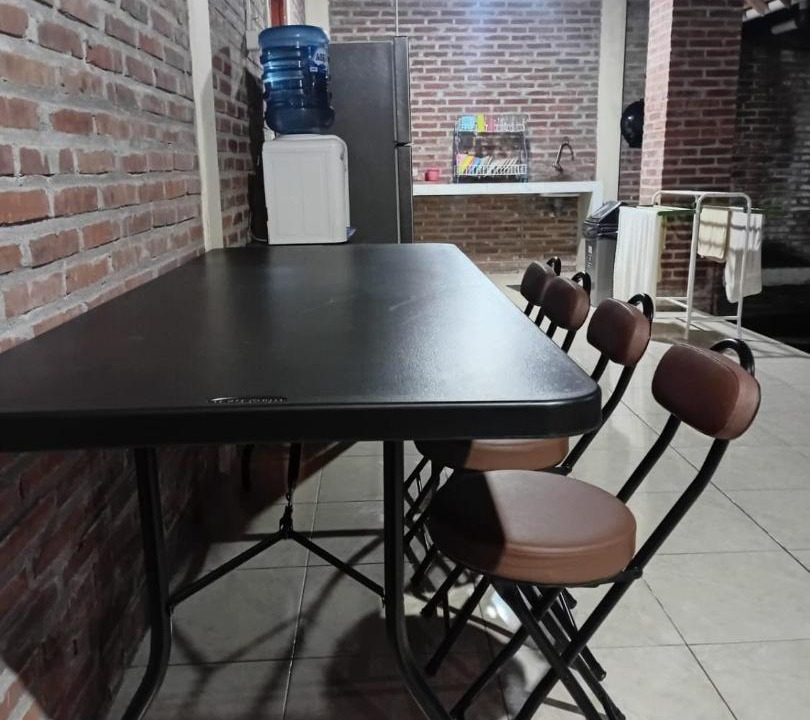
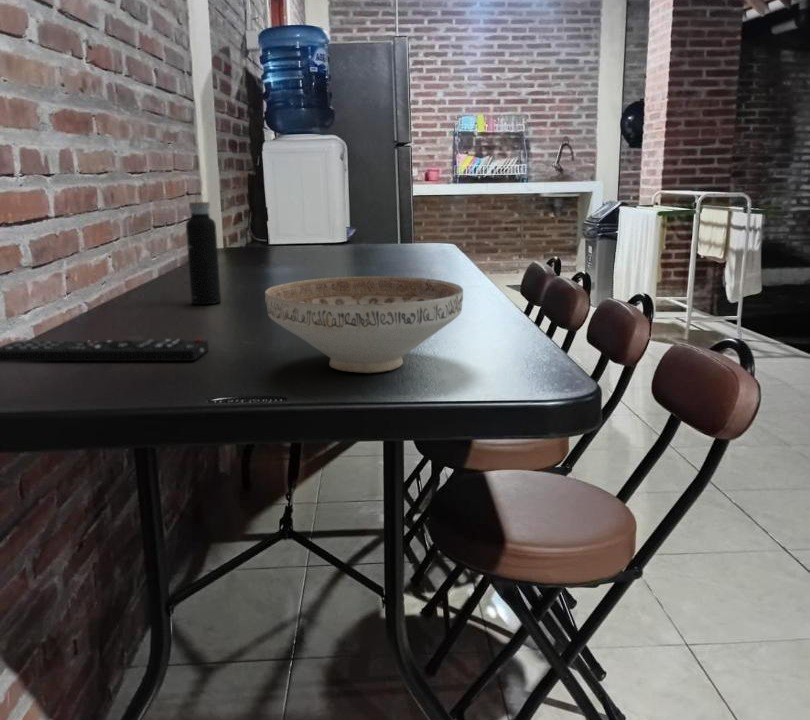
+ remote control (101, 349)
+ decorative bowl (365, 326)
+ water bottle (202, 247)
